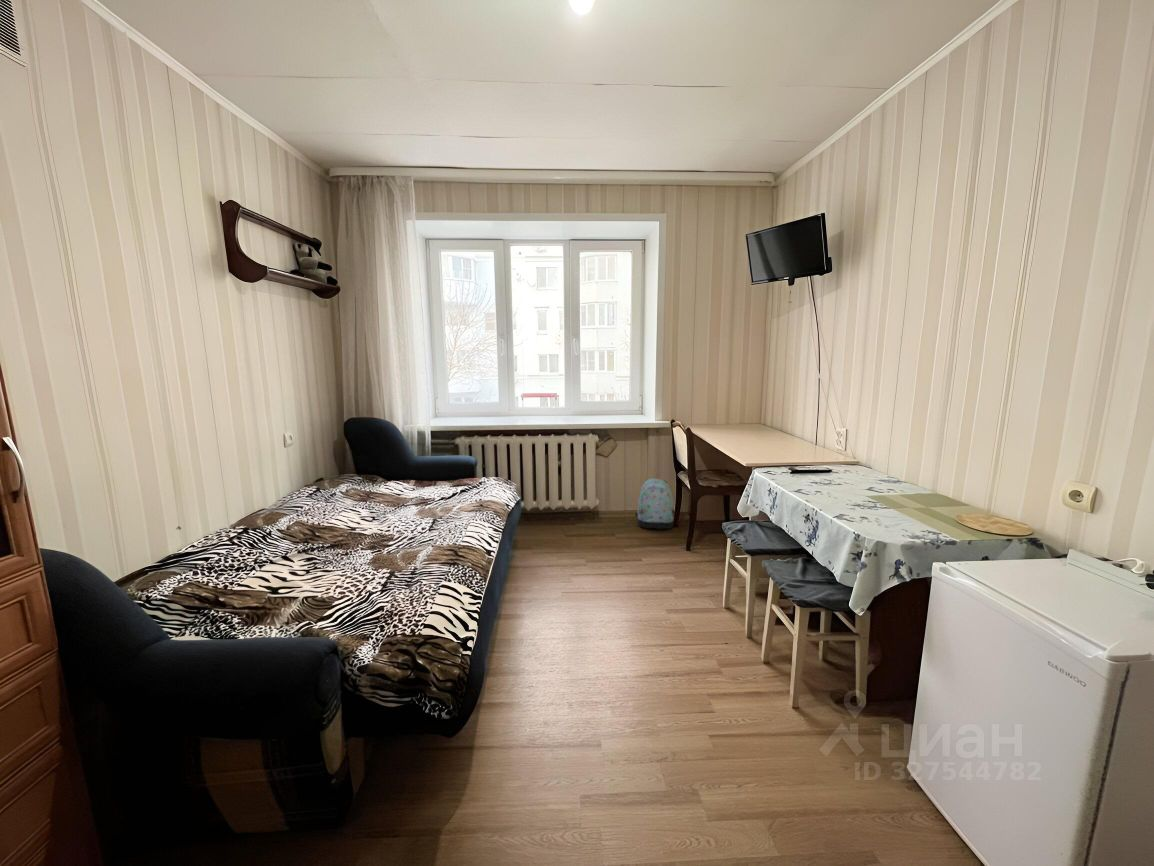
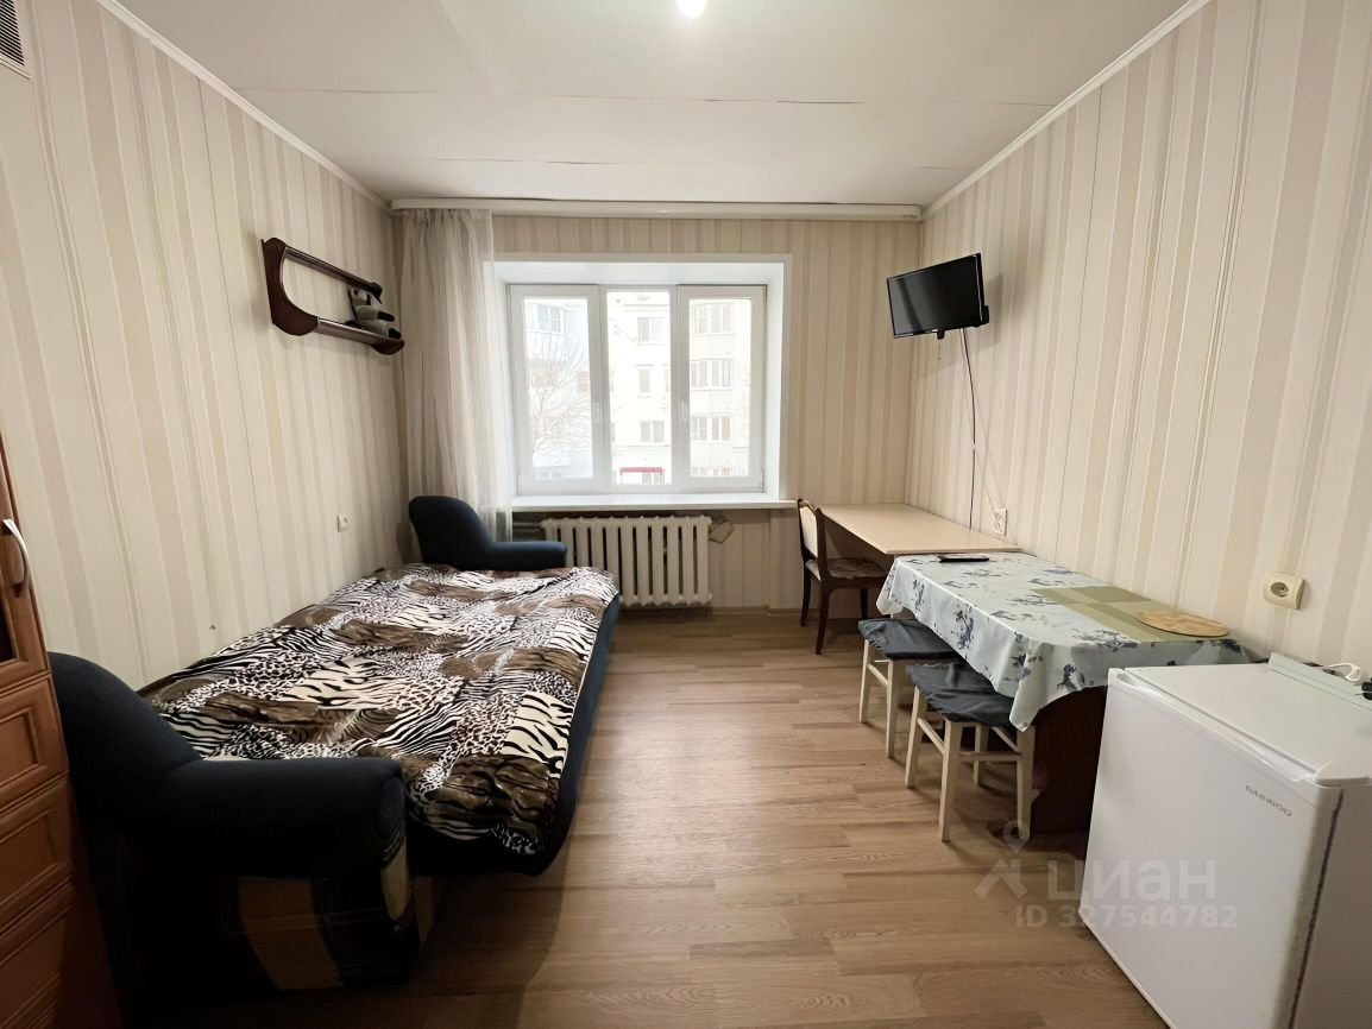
- backpack (656, 503)
